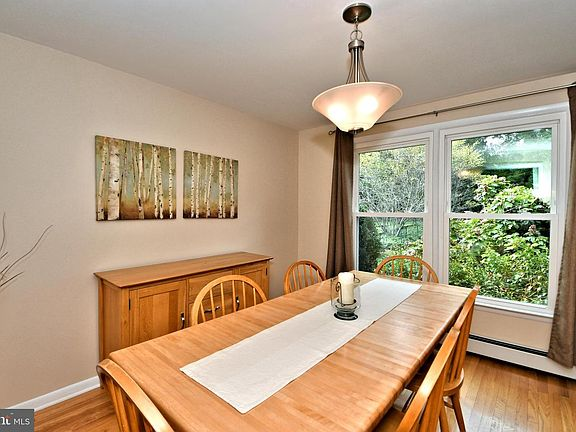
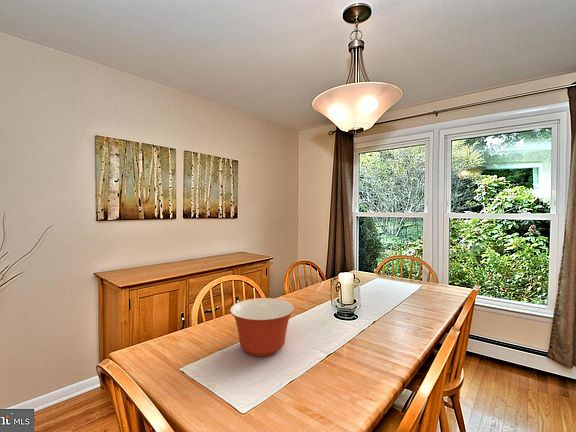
+ mixing bowl (262, 327)
